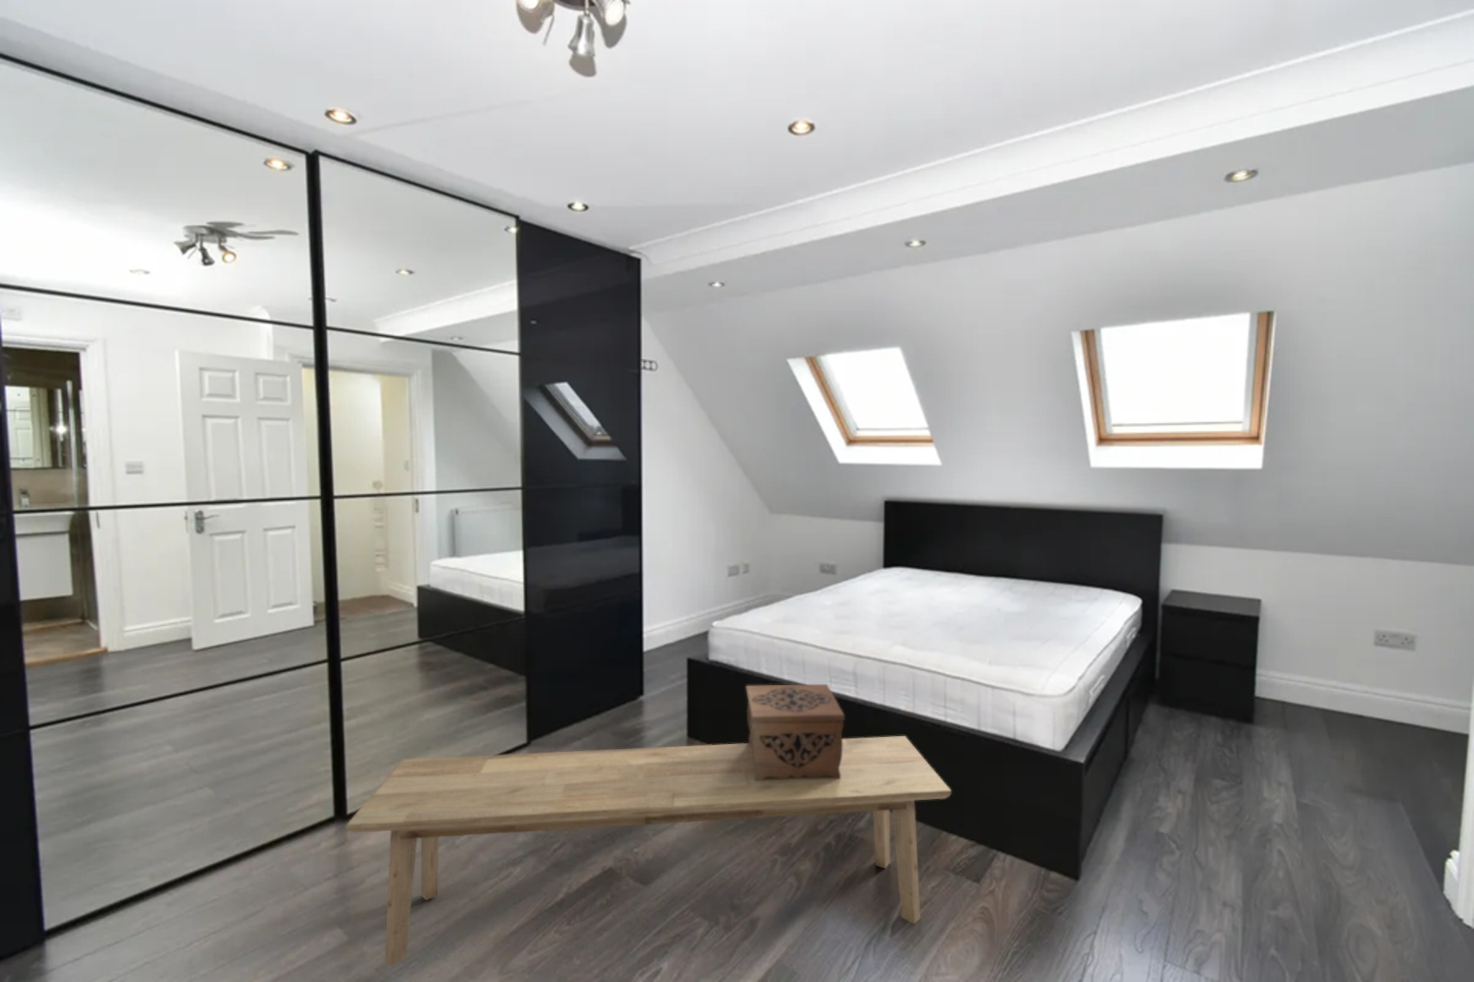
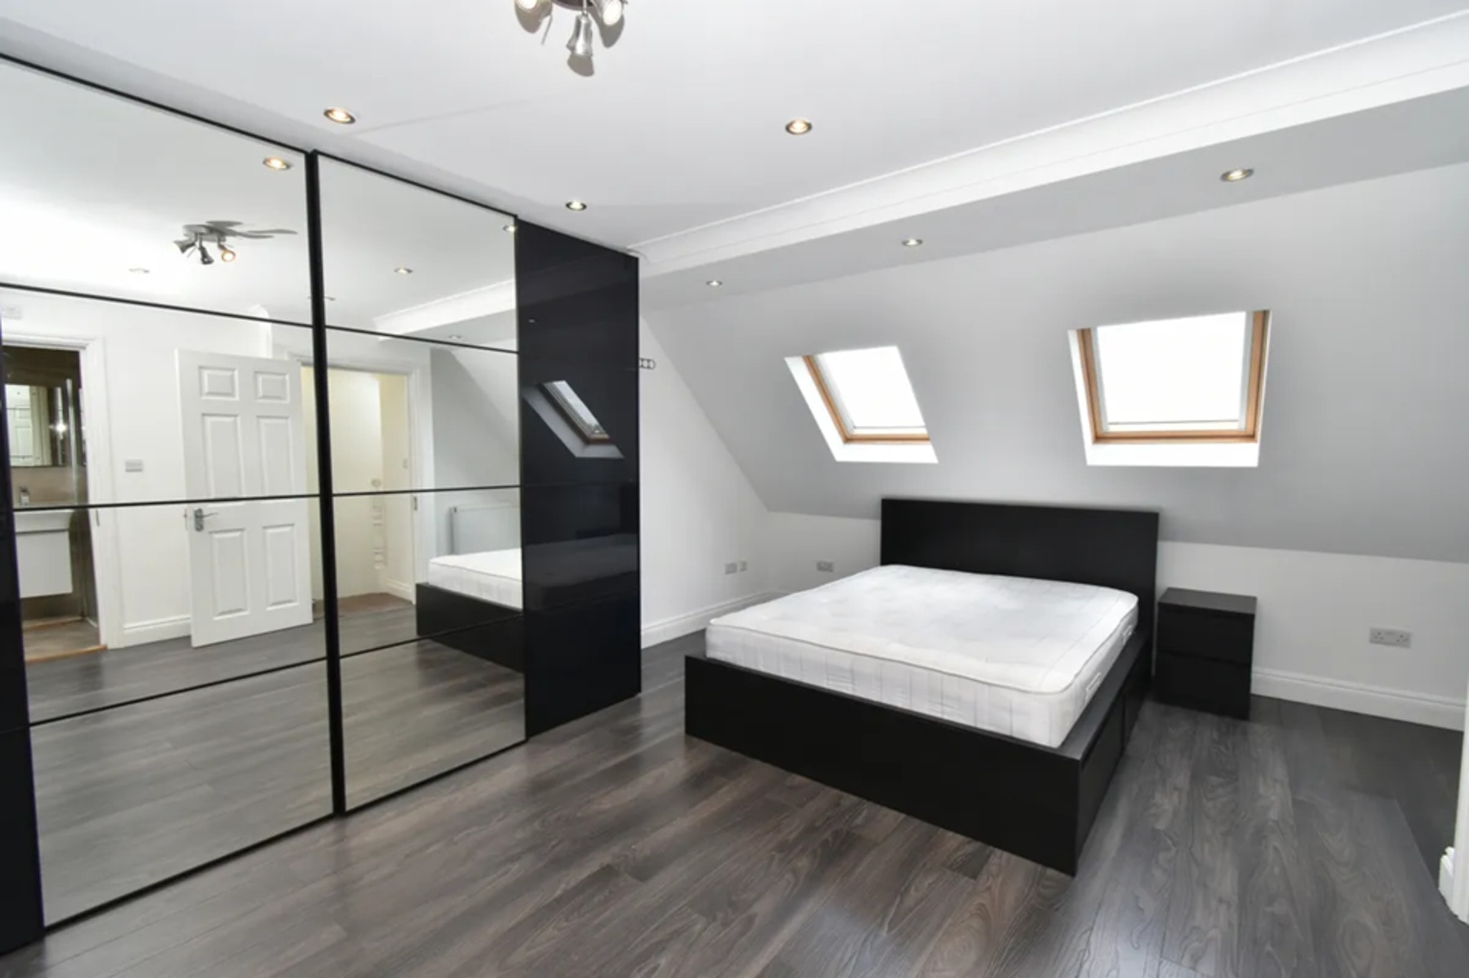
- decorative box (791, 728)
- bench (664, 823)
